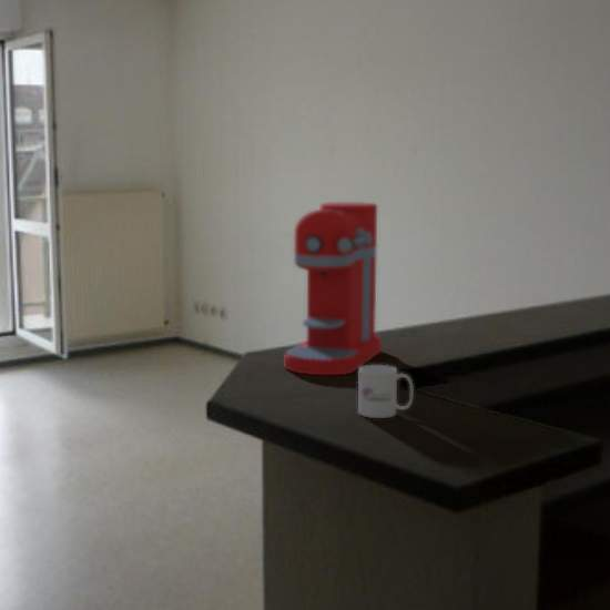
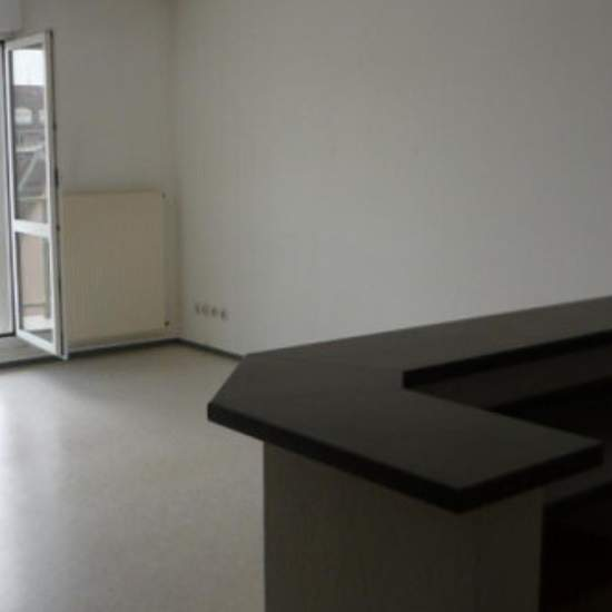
- mug (385, 390)
- coffee maker (337, 283)
